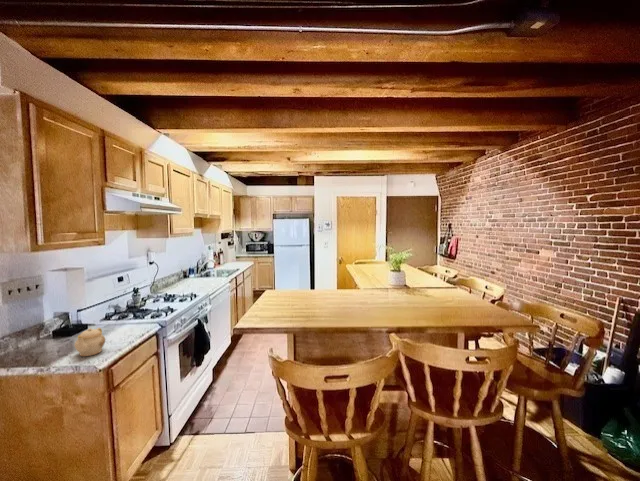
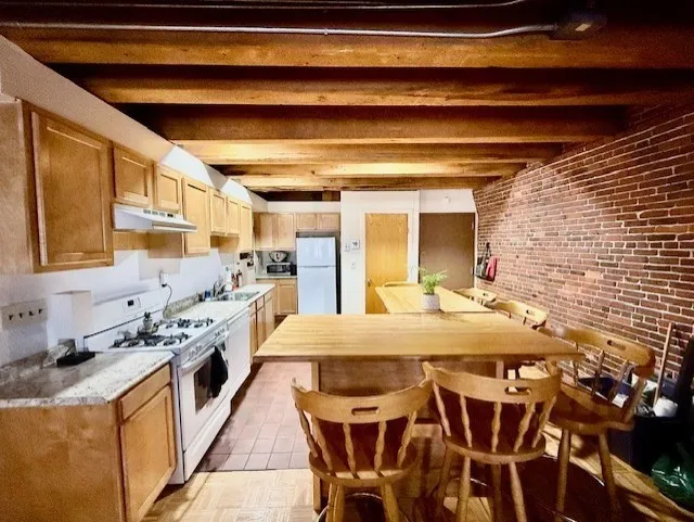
- teapot (90, 340)
